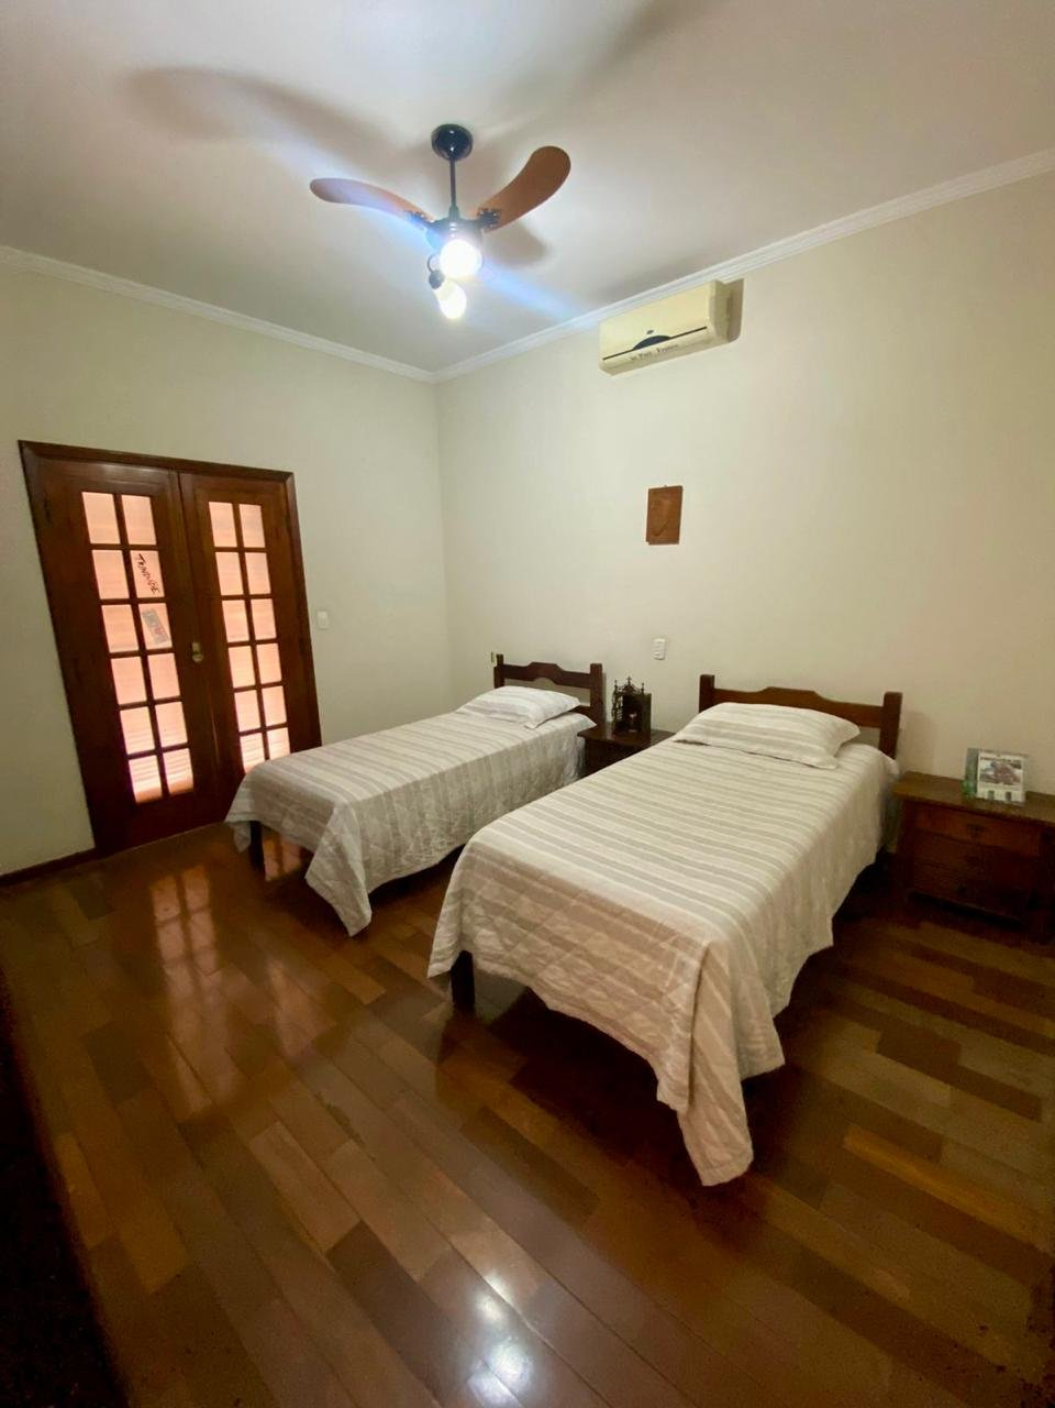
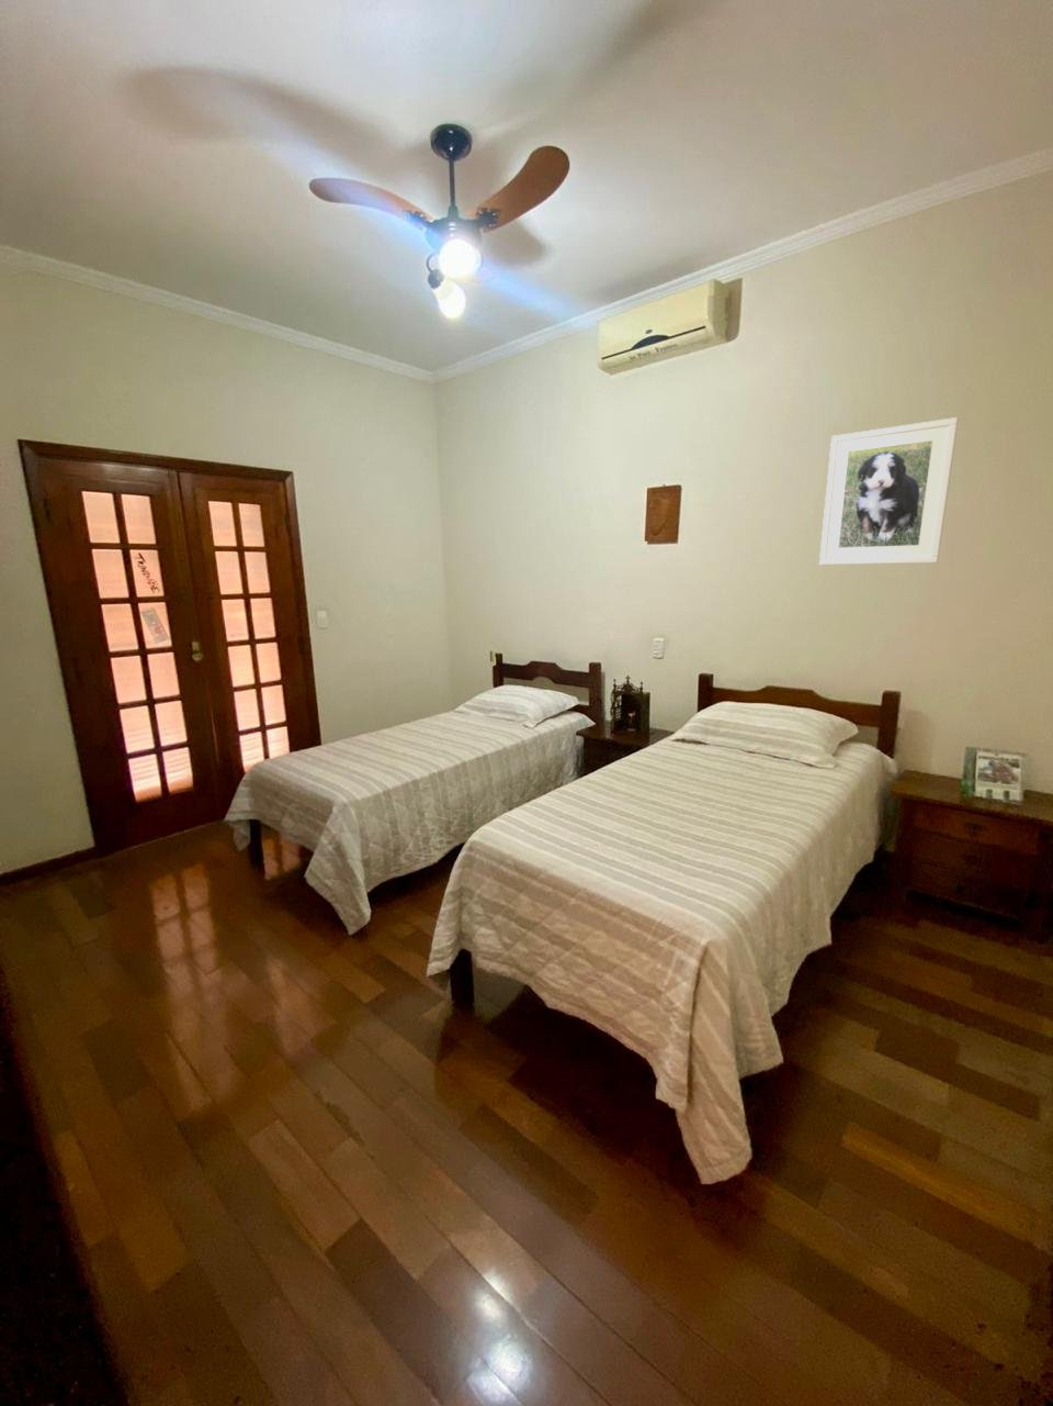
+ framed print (883, 496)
